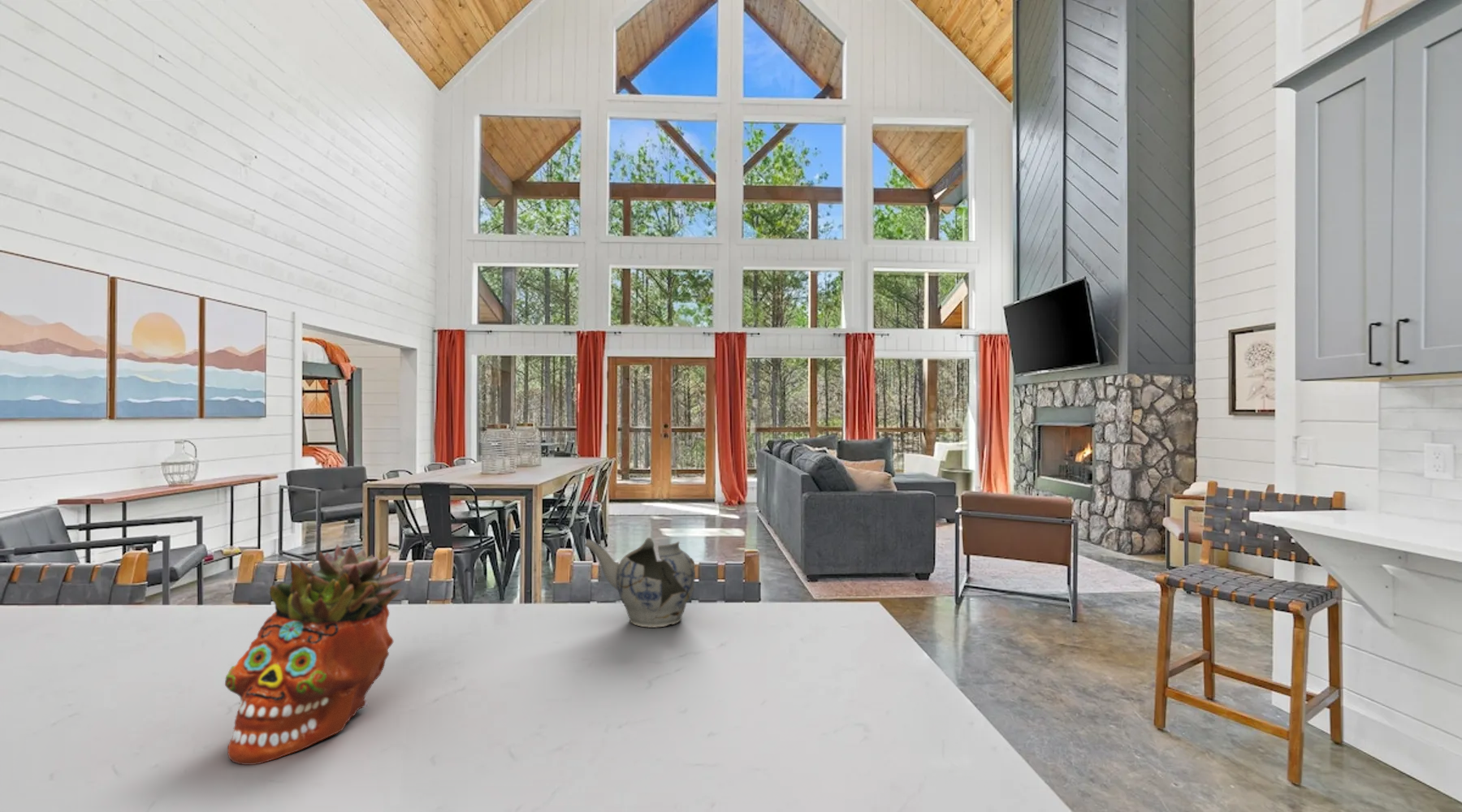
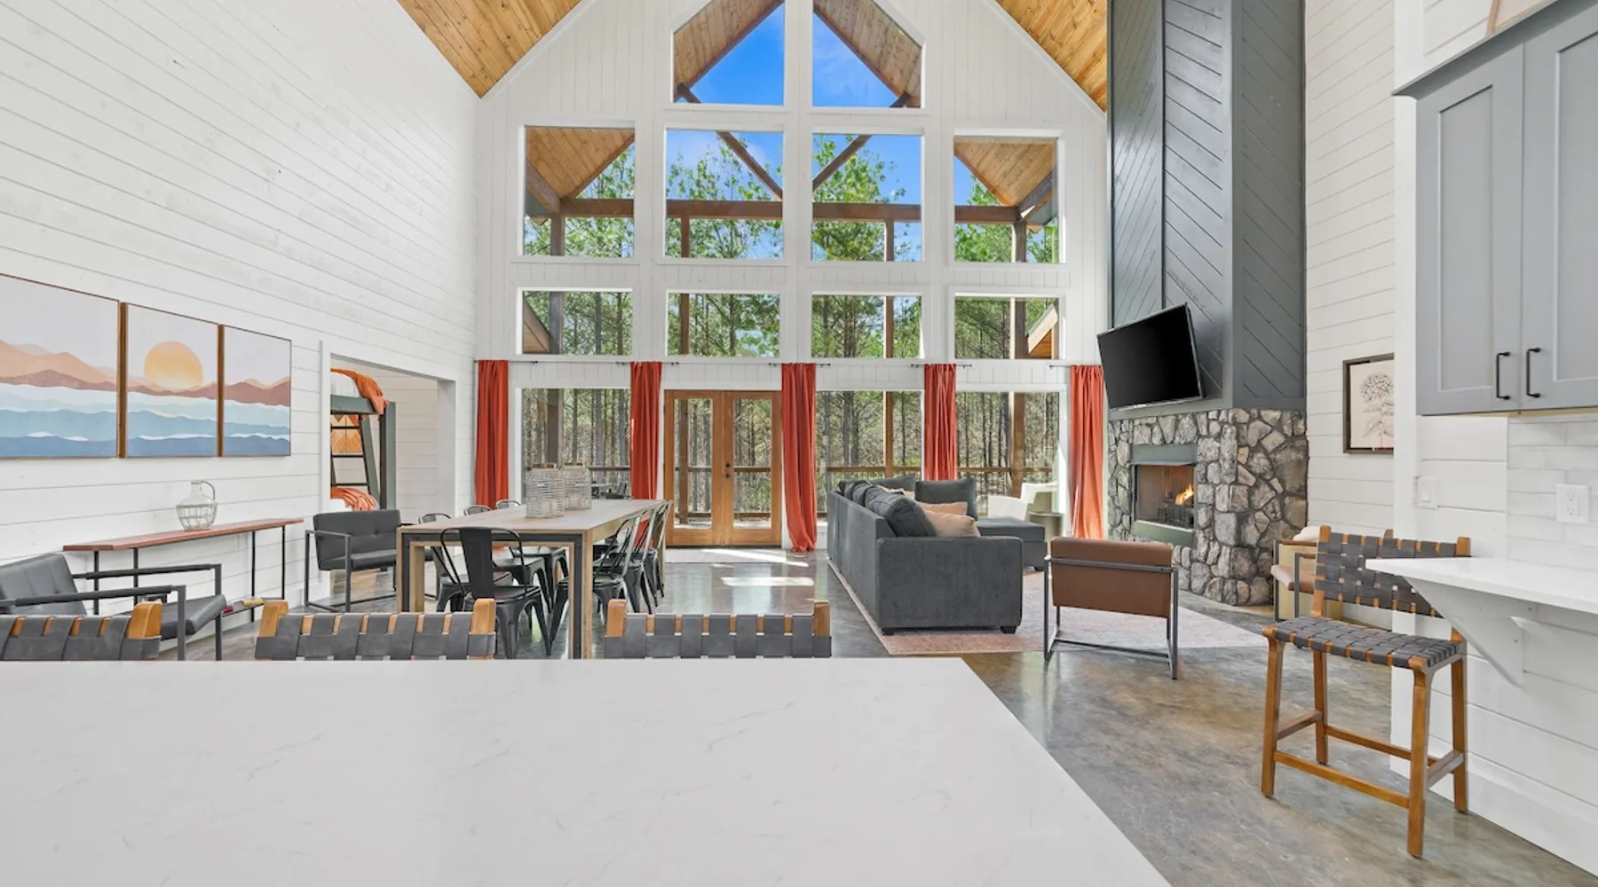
- succulent planter (318, 637)
- teapot (638, 580)
